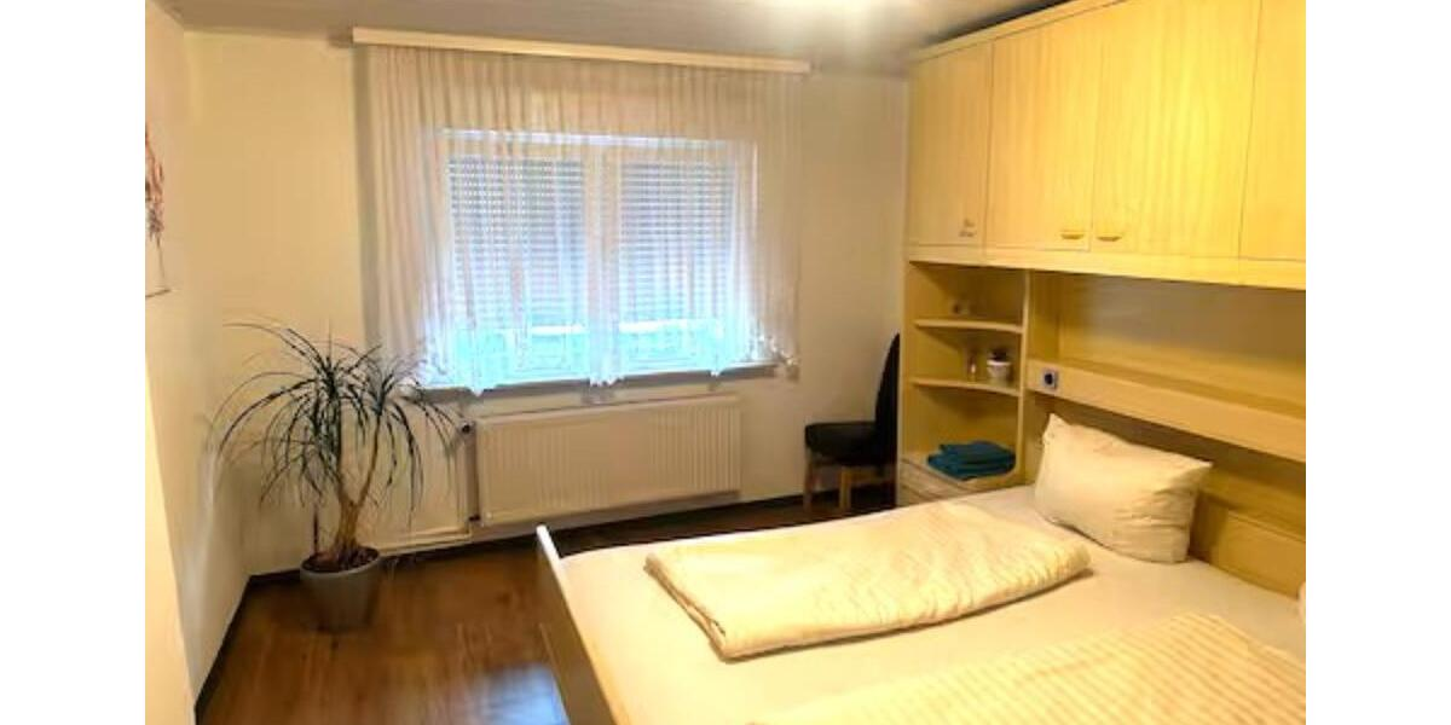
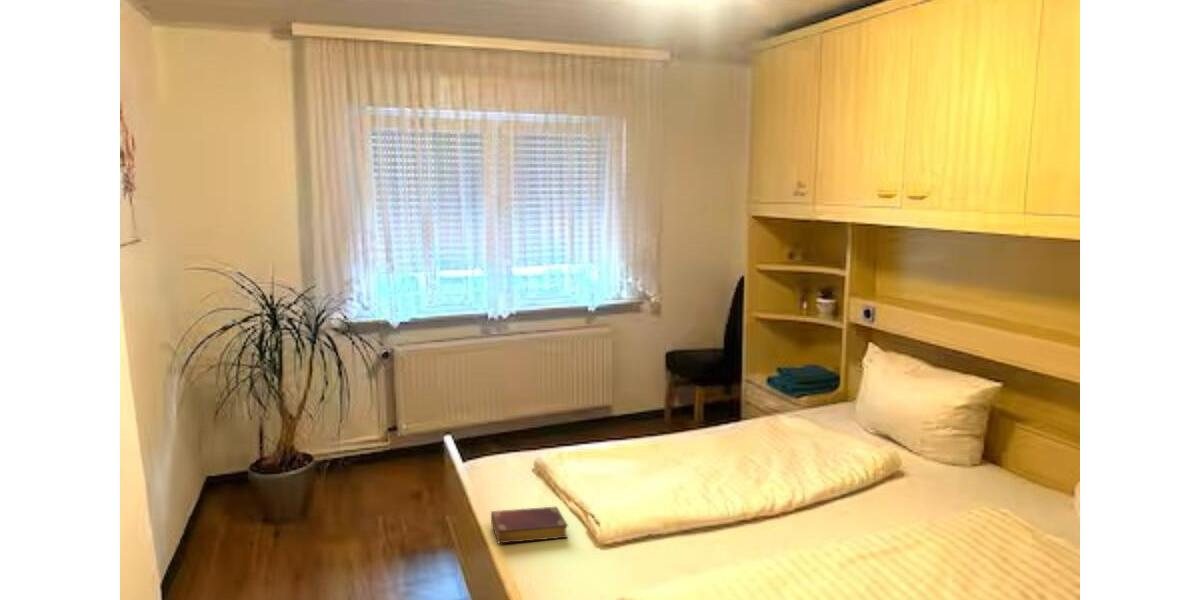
+ book (528, 523)
